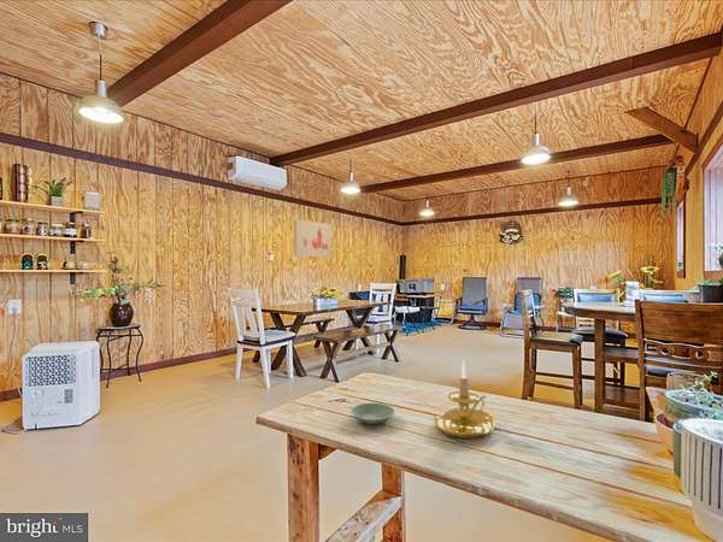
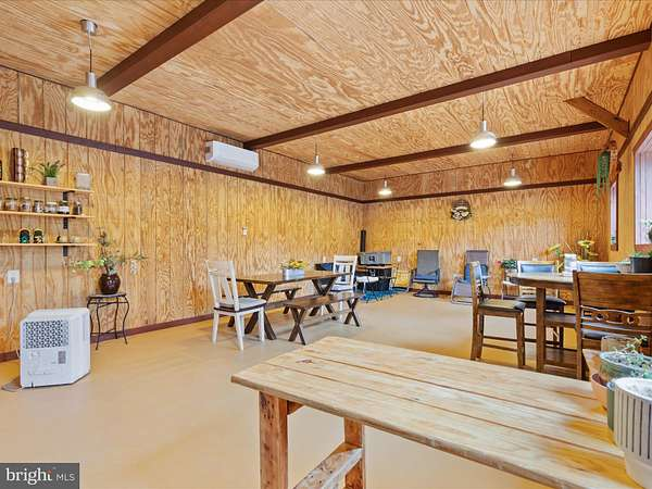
- wall art (313, 238)
- candle holder (466, 391)
- saucer (372, 414)
